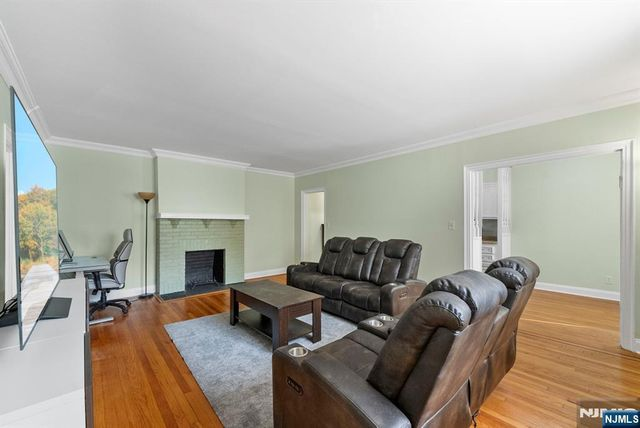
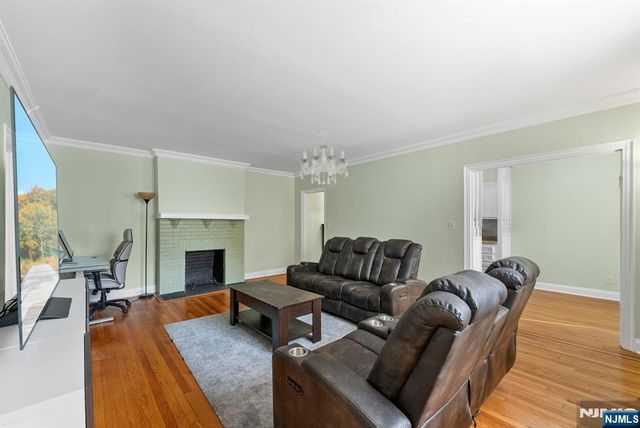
+ chandelier (323, 158)
